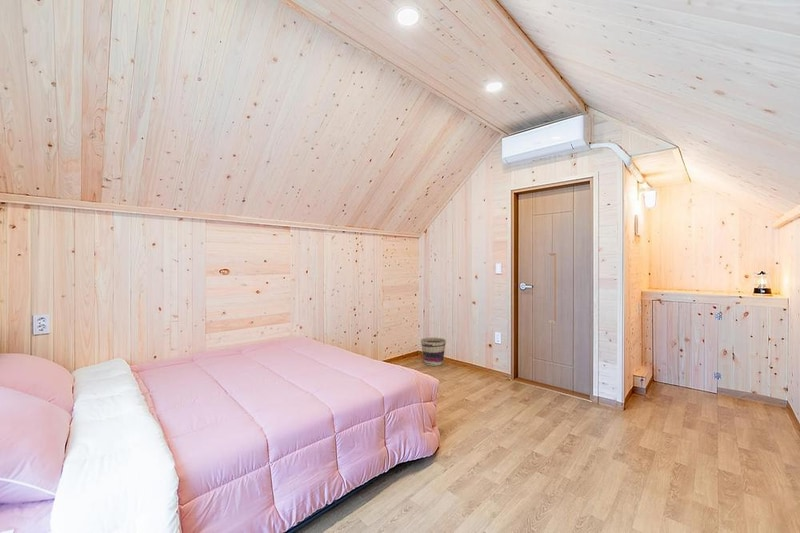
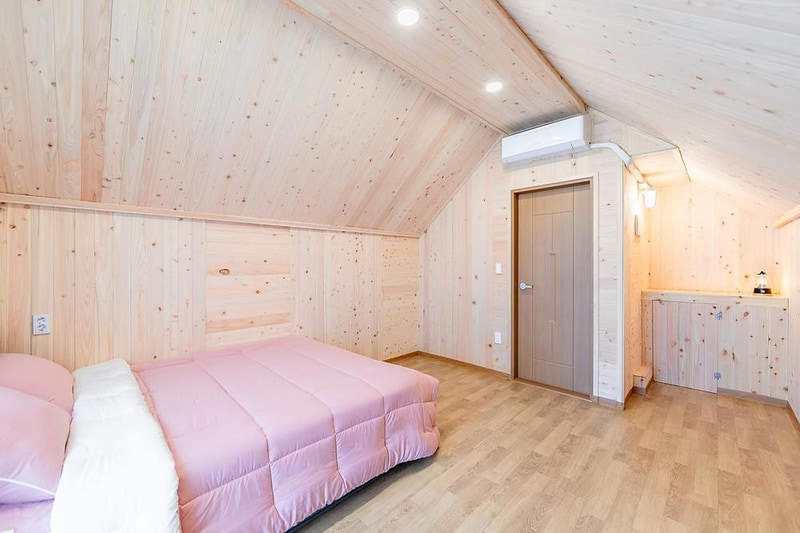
- basket (433, 351)
